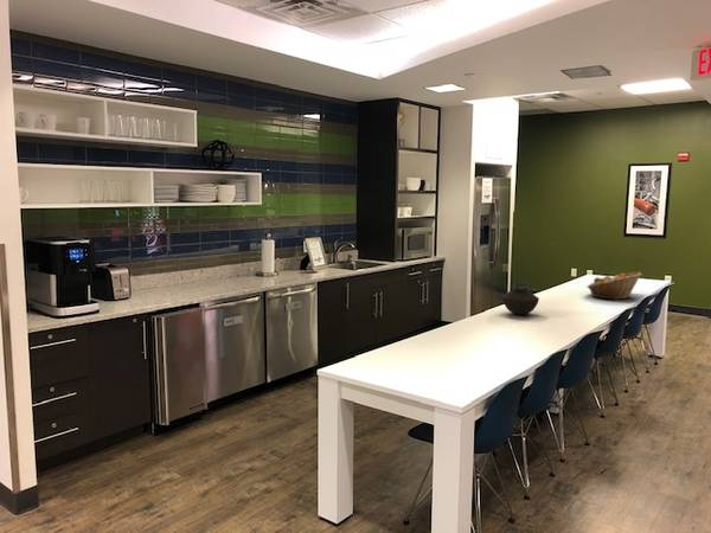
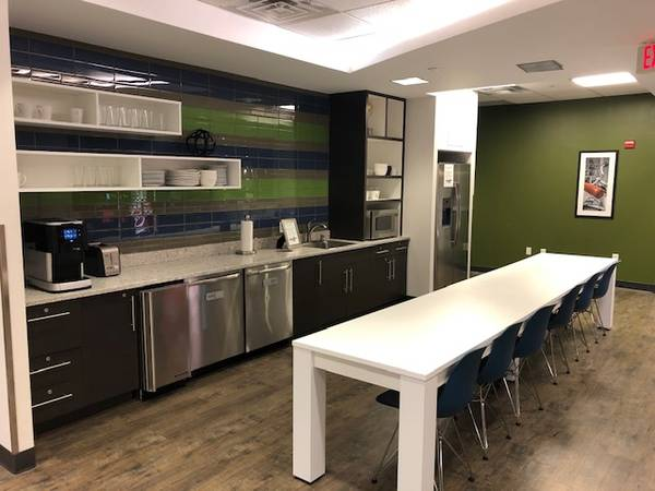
- vase (520, 298)
- fruit basket (614, 283)
